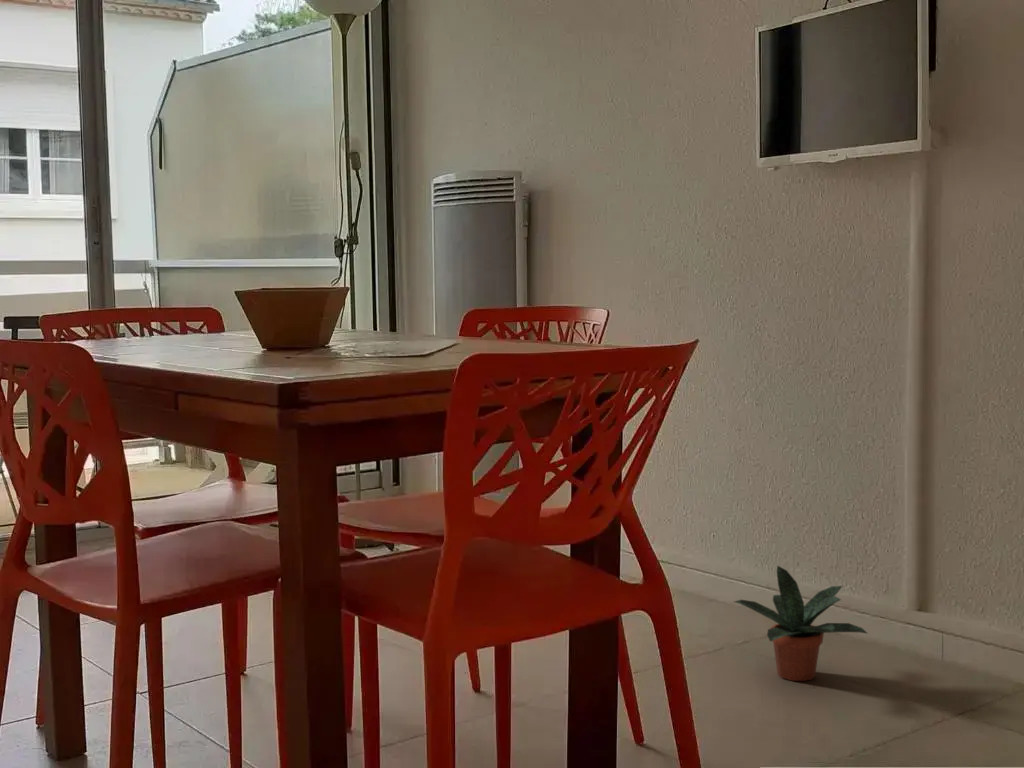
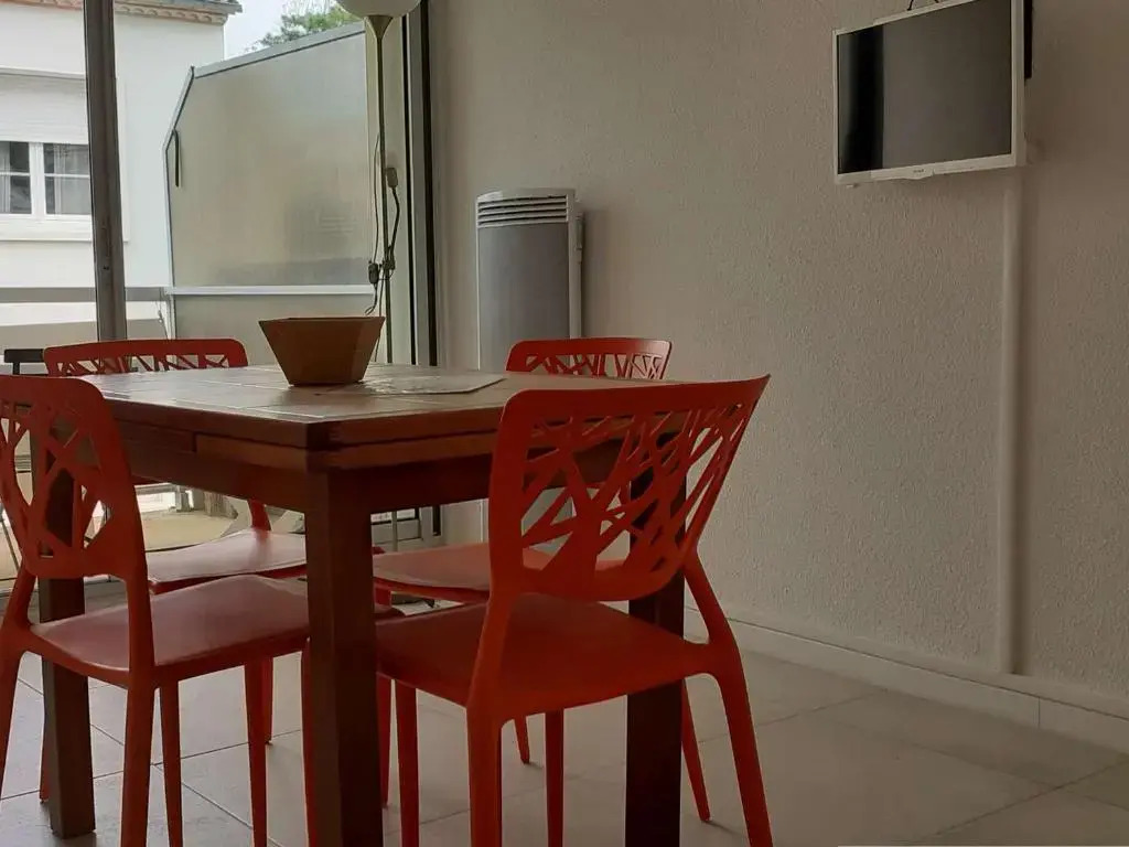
- potted plant (797, 624)
